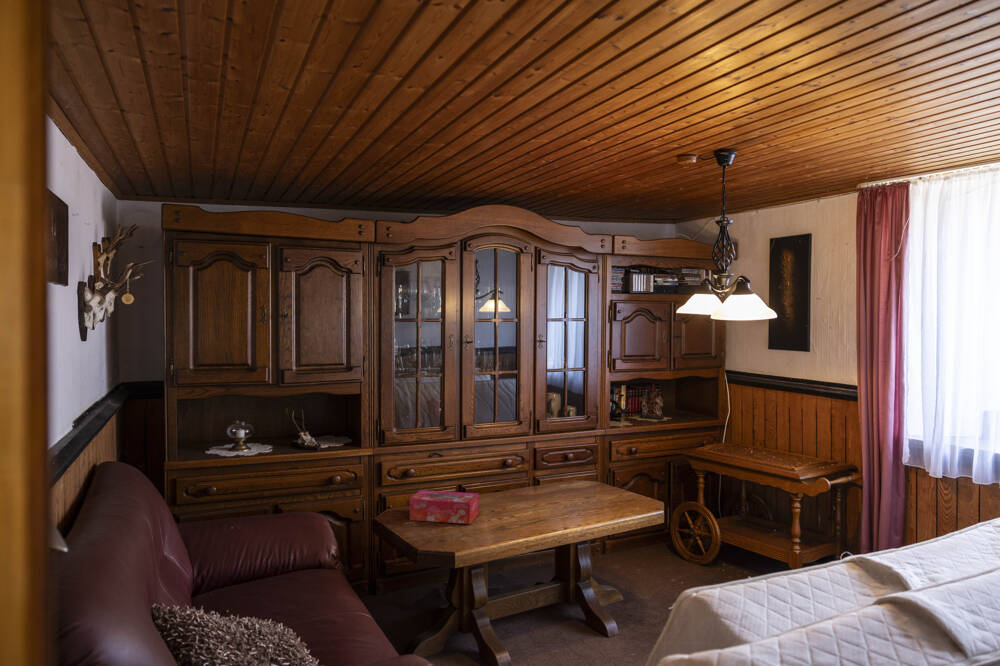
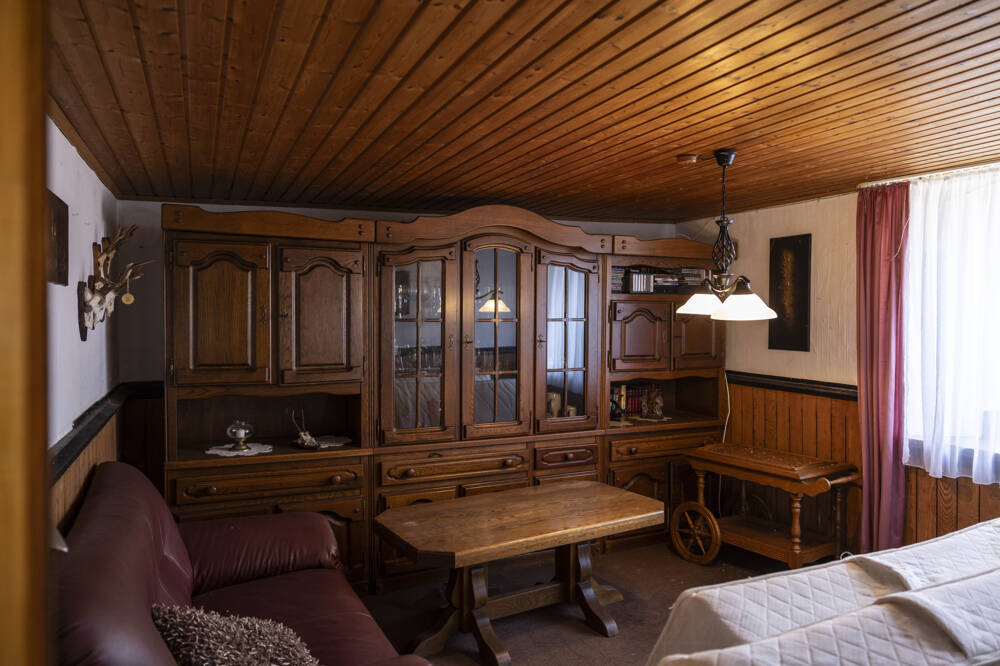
- tissue box (444, 506)
